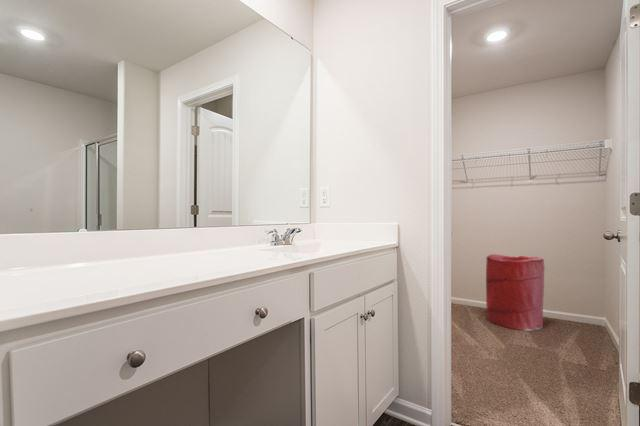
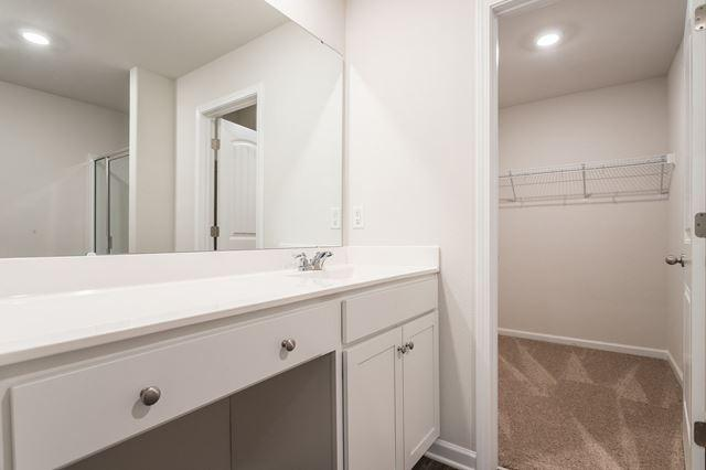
- laundry hamper (514, 288)
